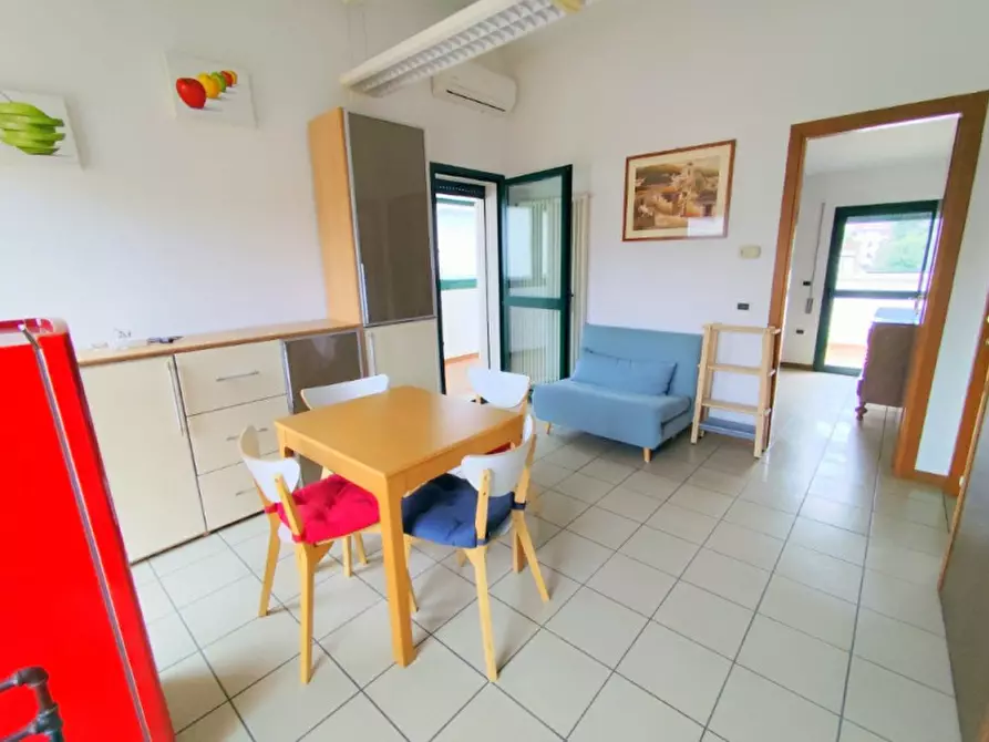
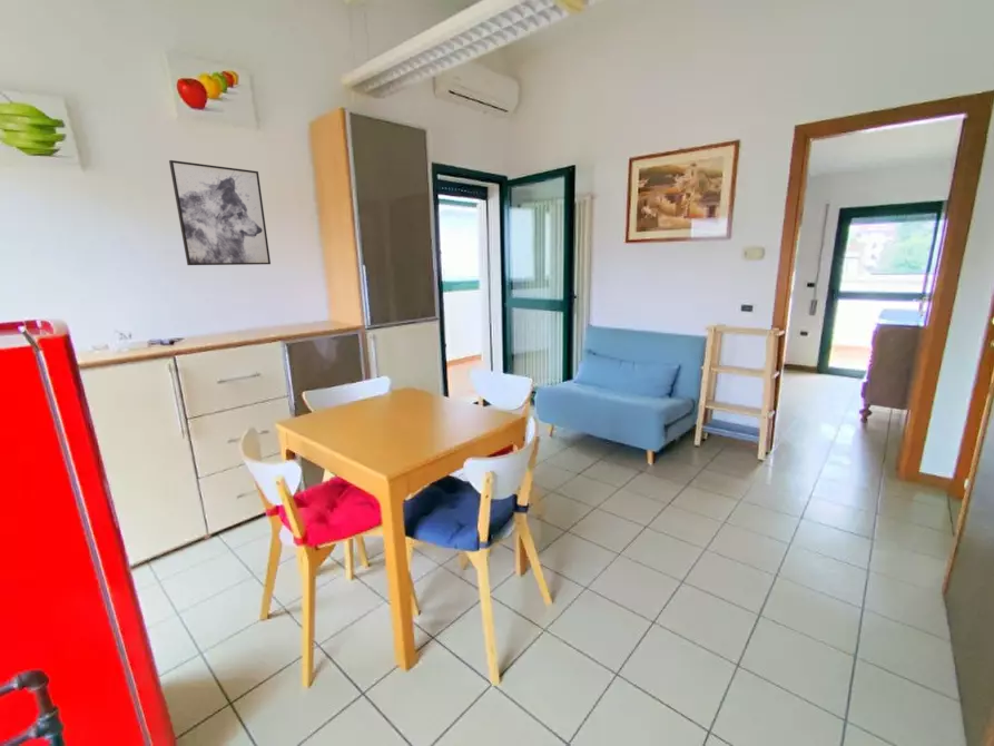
+ wall art (224, 216)
